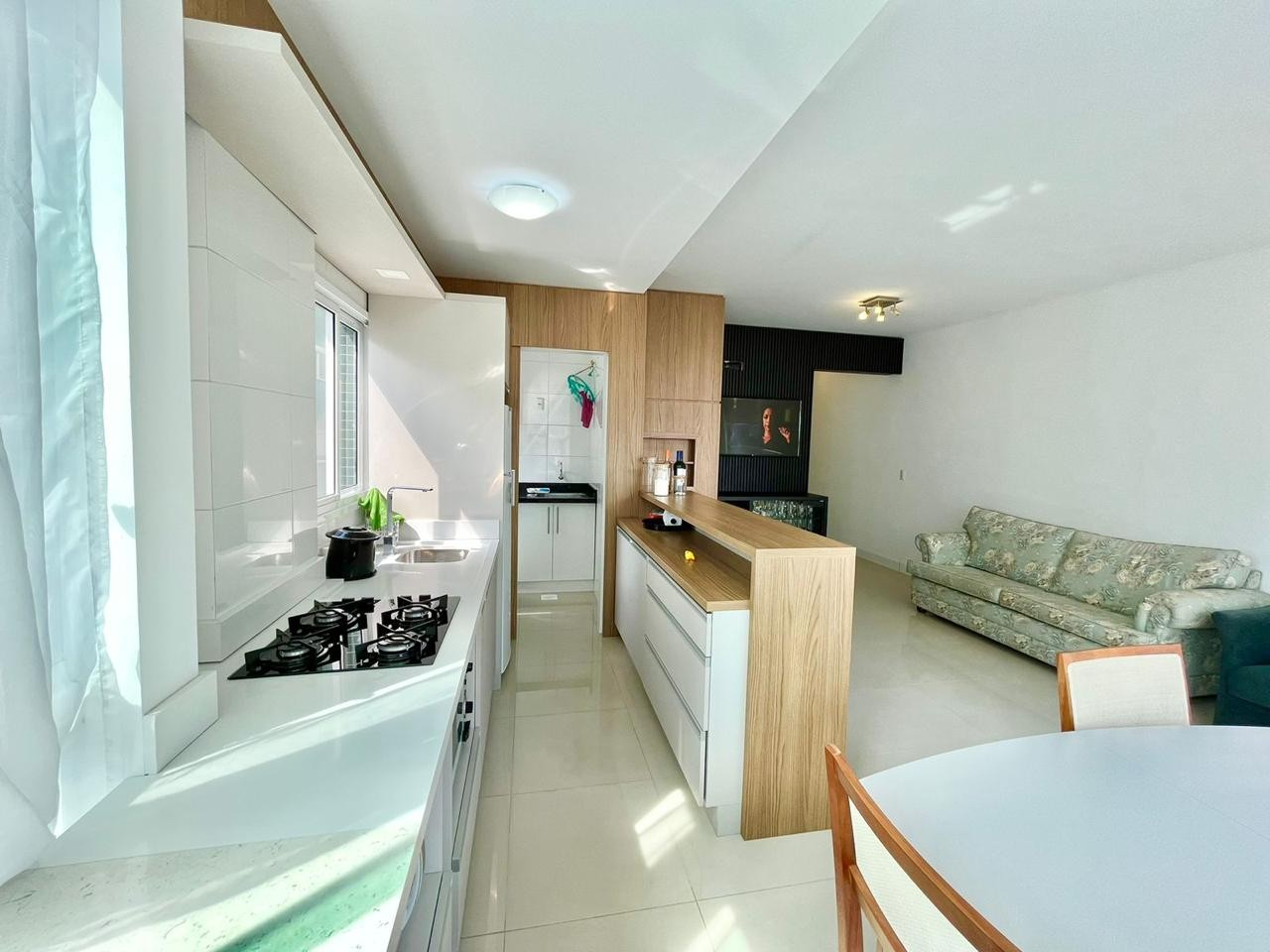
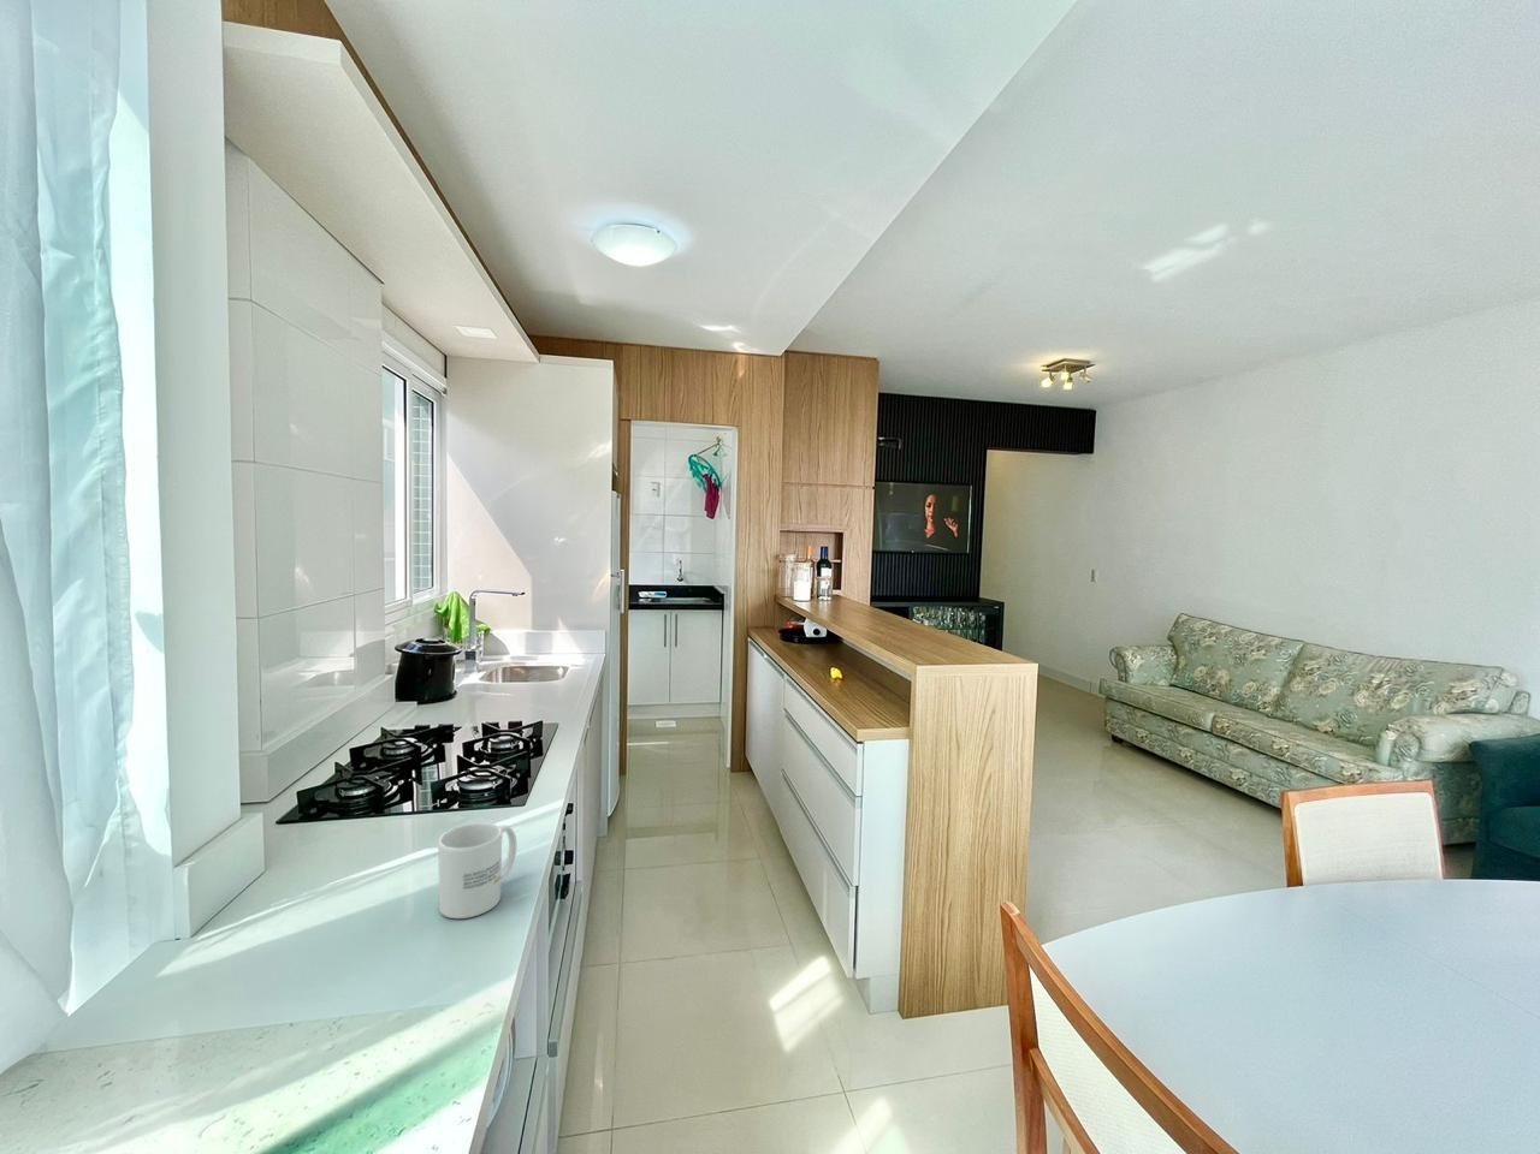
+ mug (475, 863)
